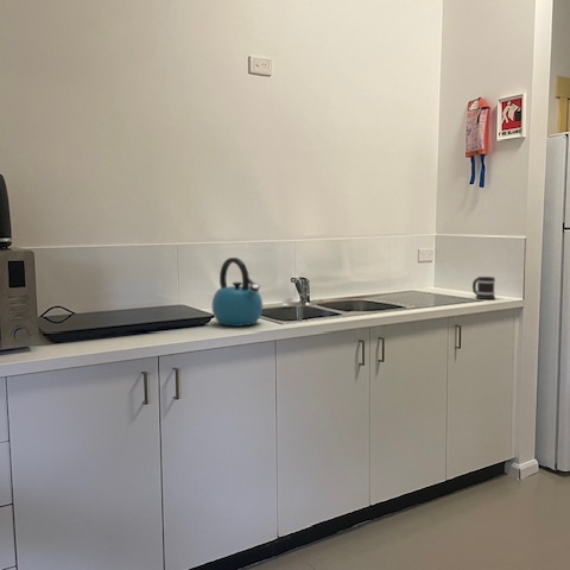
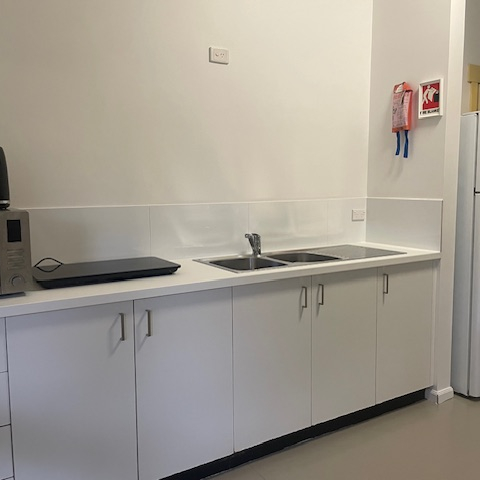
- mug (482, 287)
- kettle (239, 291)
